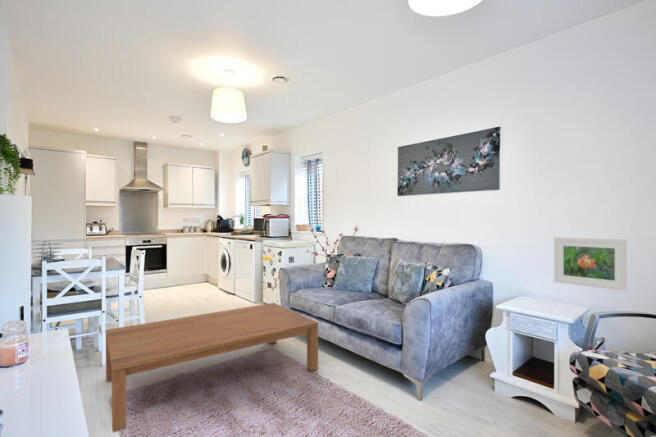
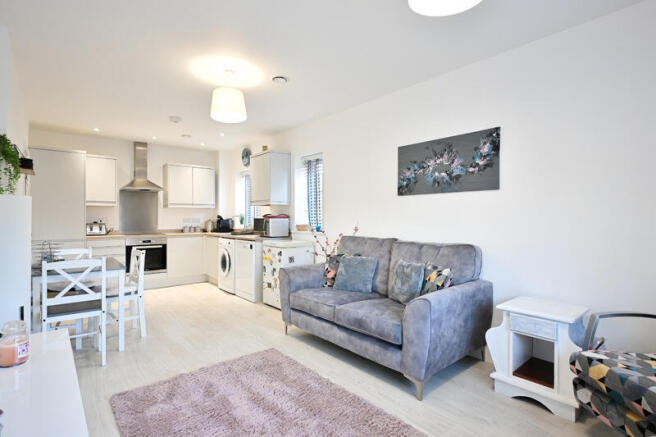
- coffee table (215, 350)
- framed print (588, 262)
